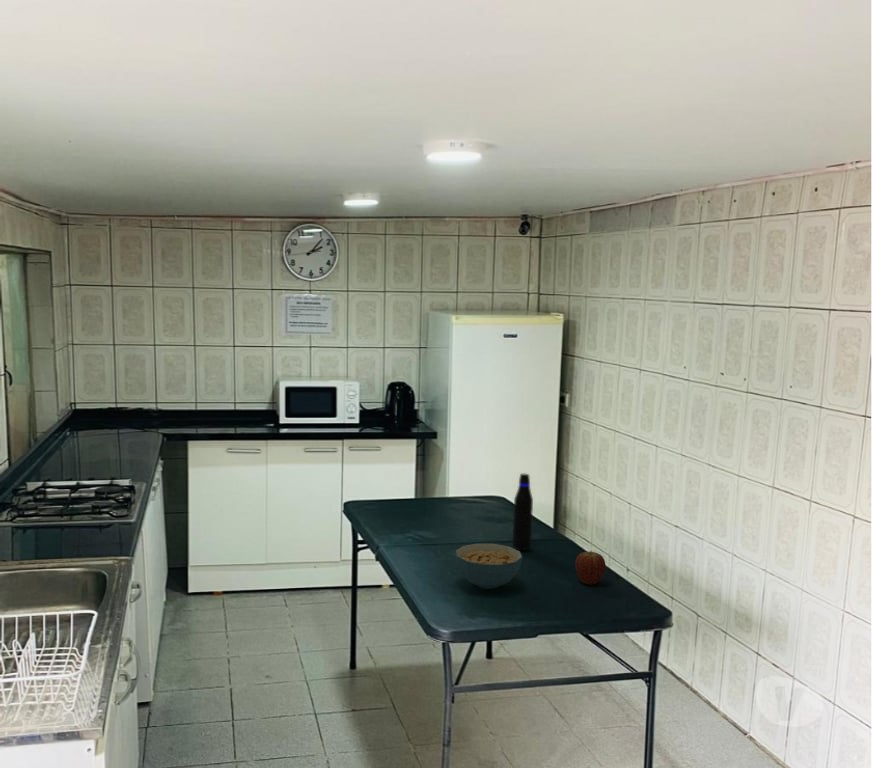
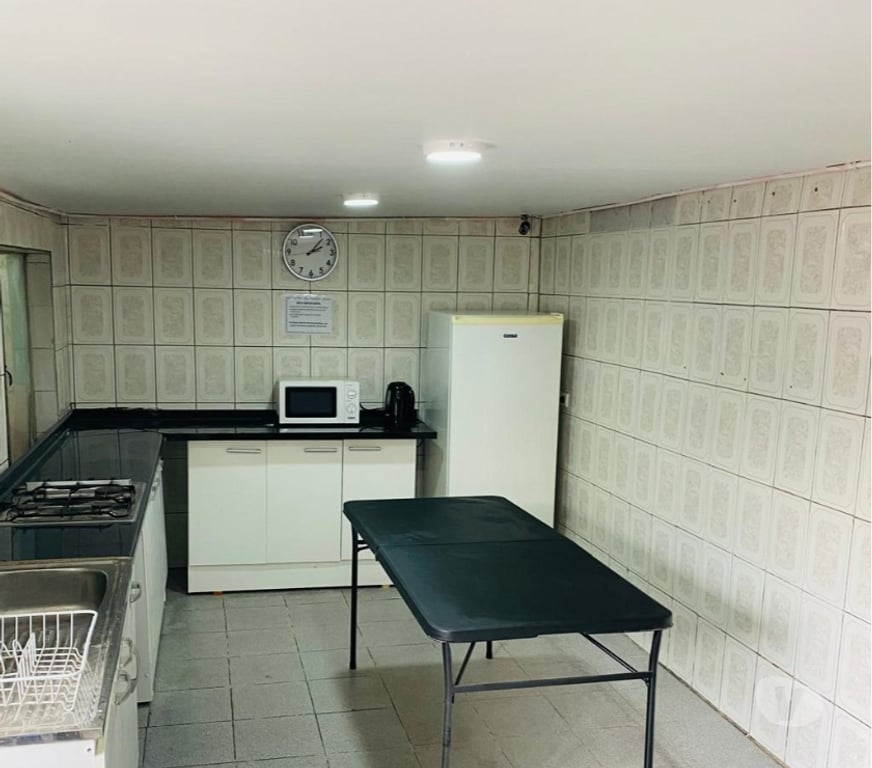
- cereal bowl (488, 569)
- water bottle (523, 512)
- fruit (590, 566)
